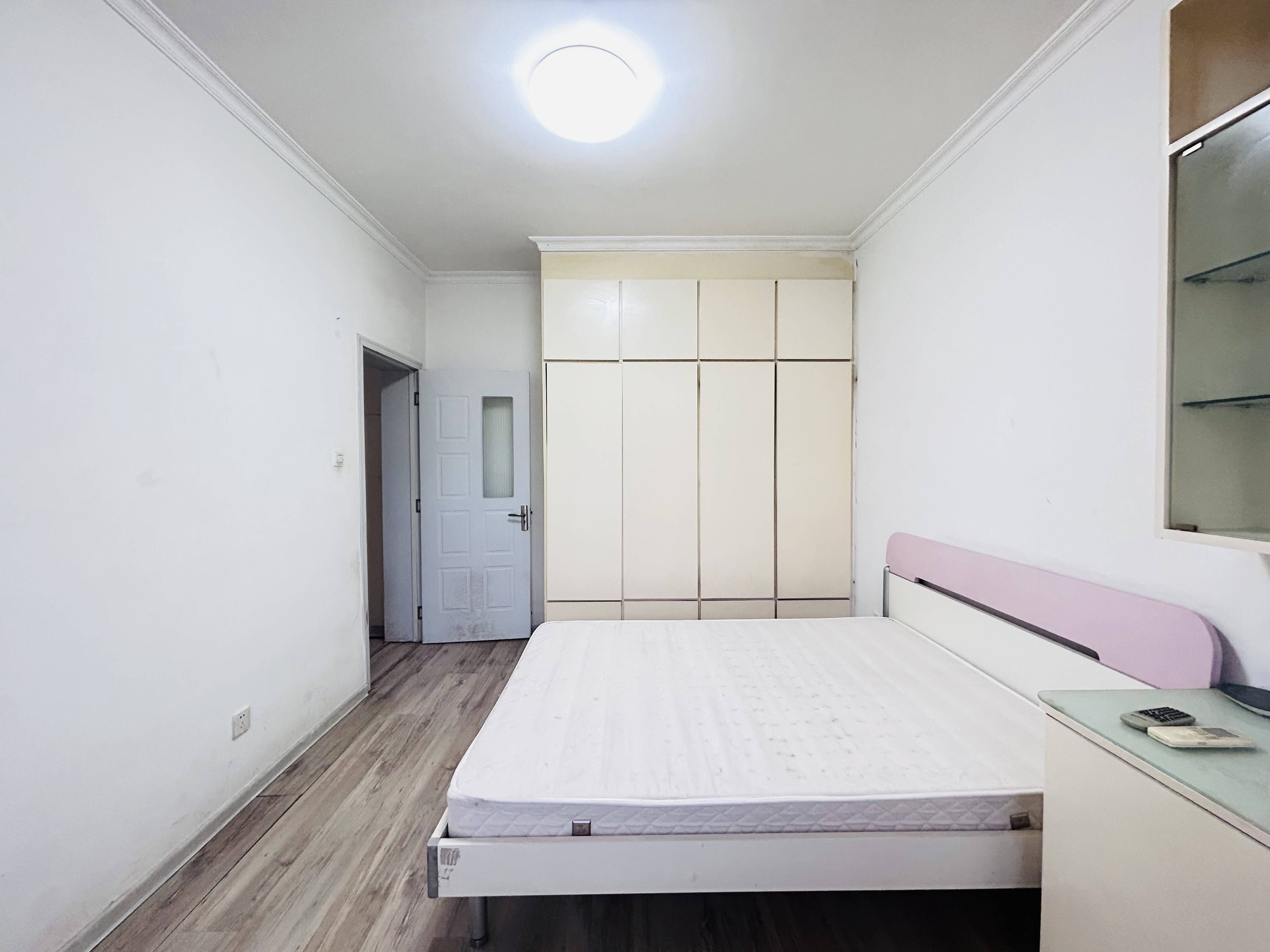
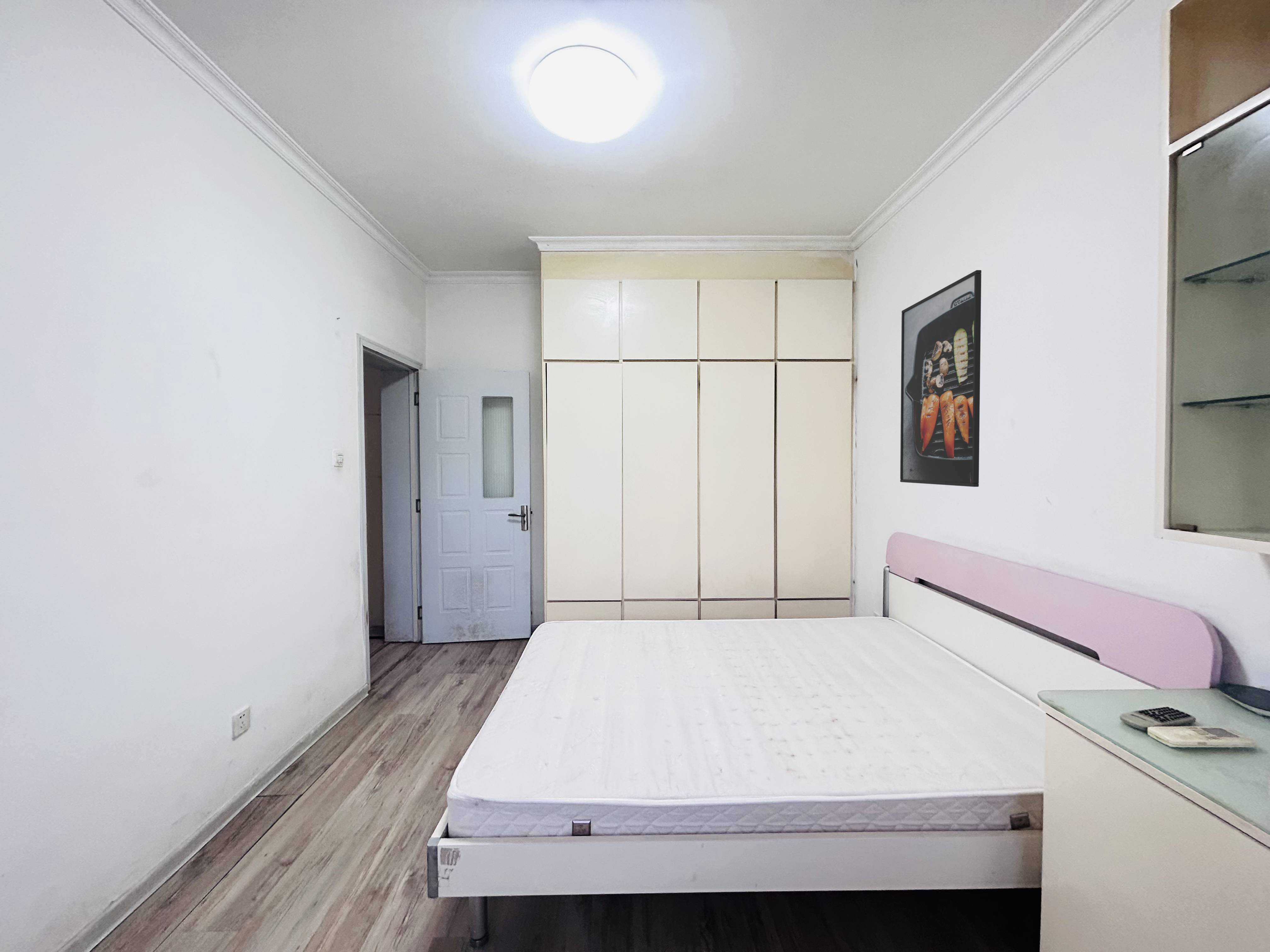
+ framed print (936, 389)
